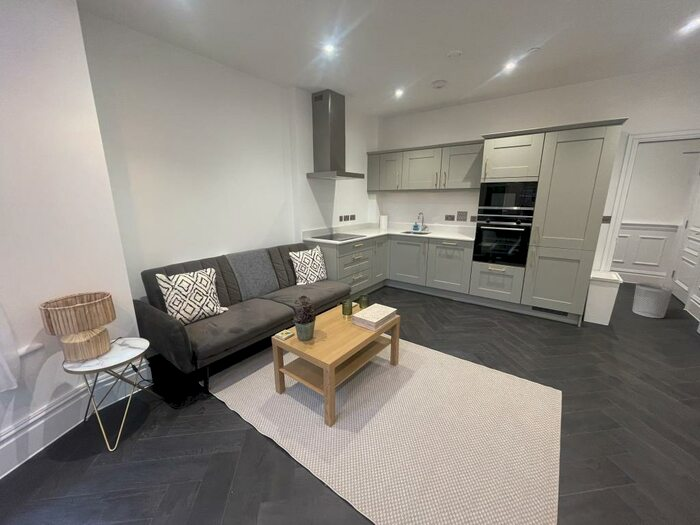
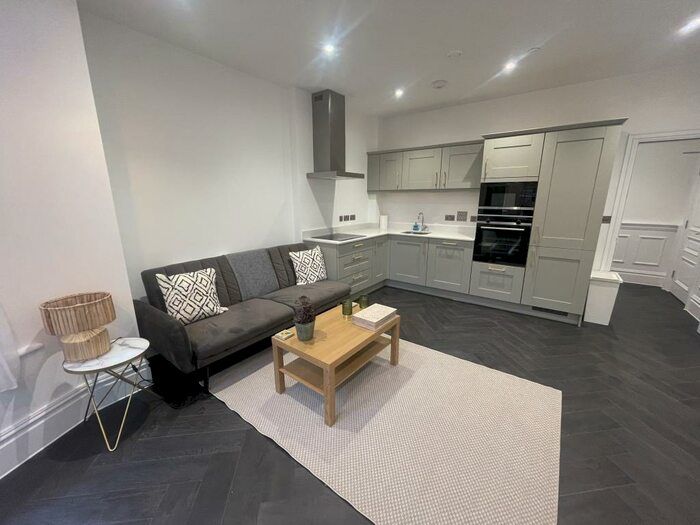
- waste bin (650, 300)
